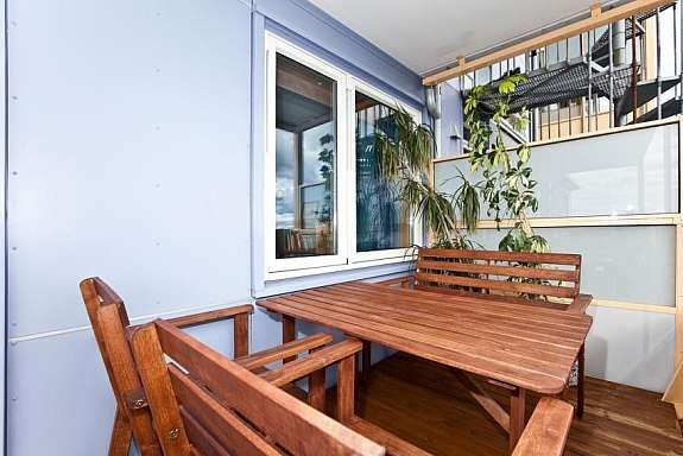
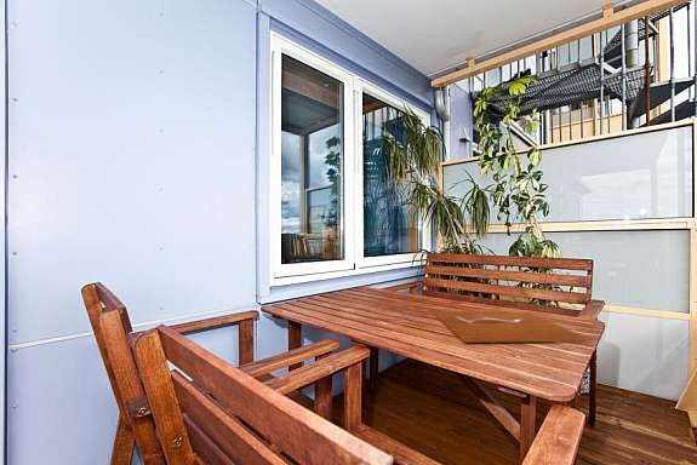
+ cutting board (499, 321)
